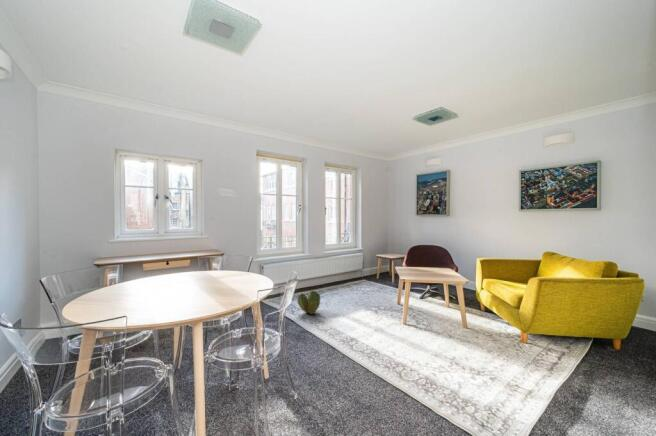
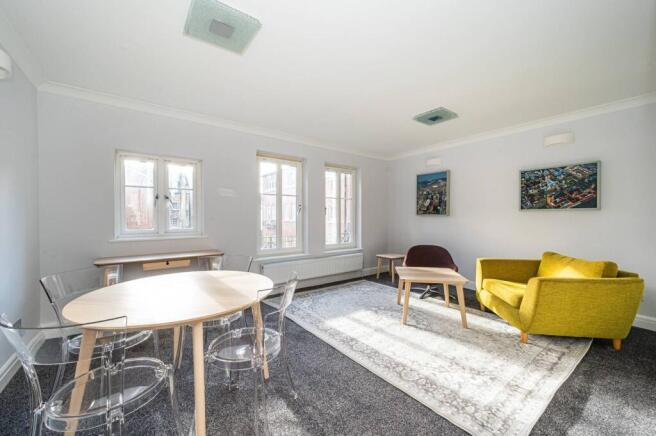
- cactus (309, 302)
